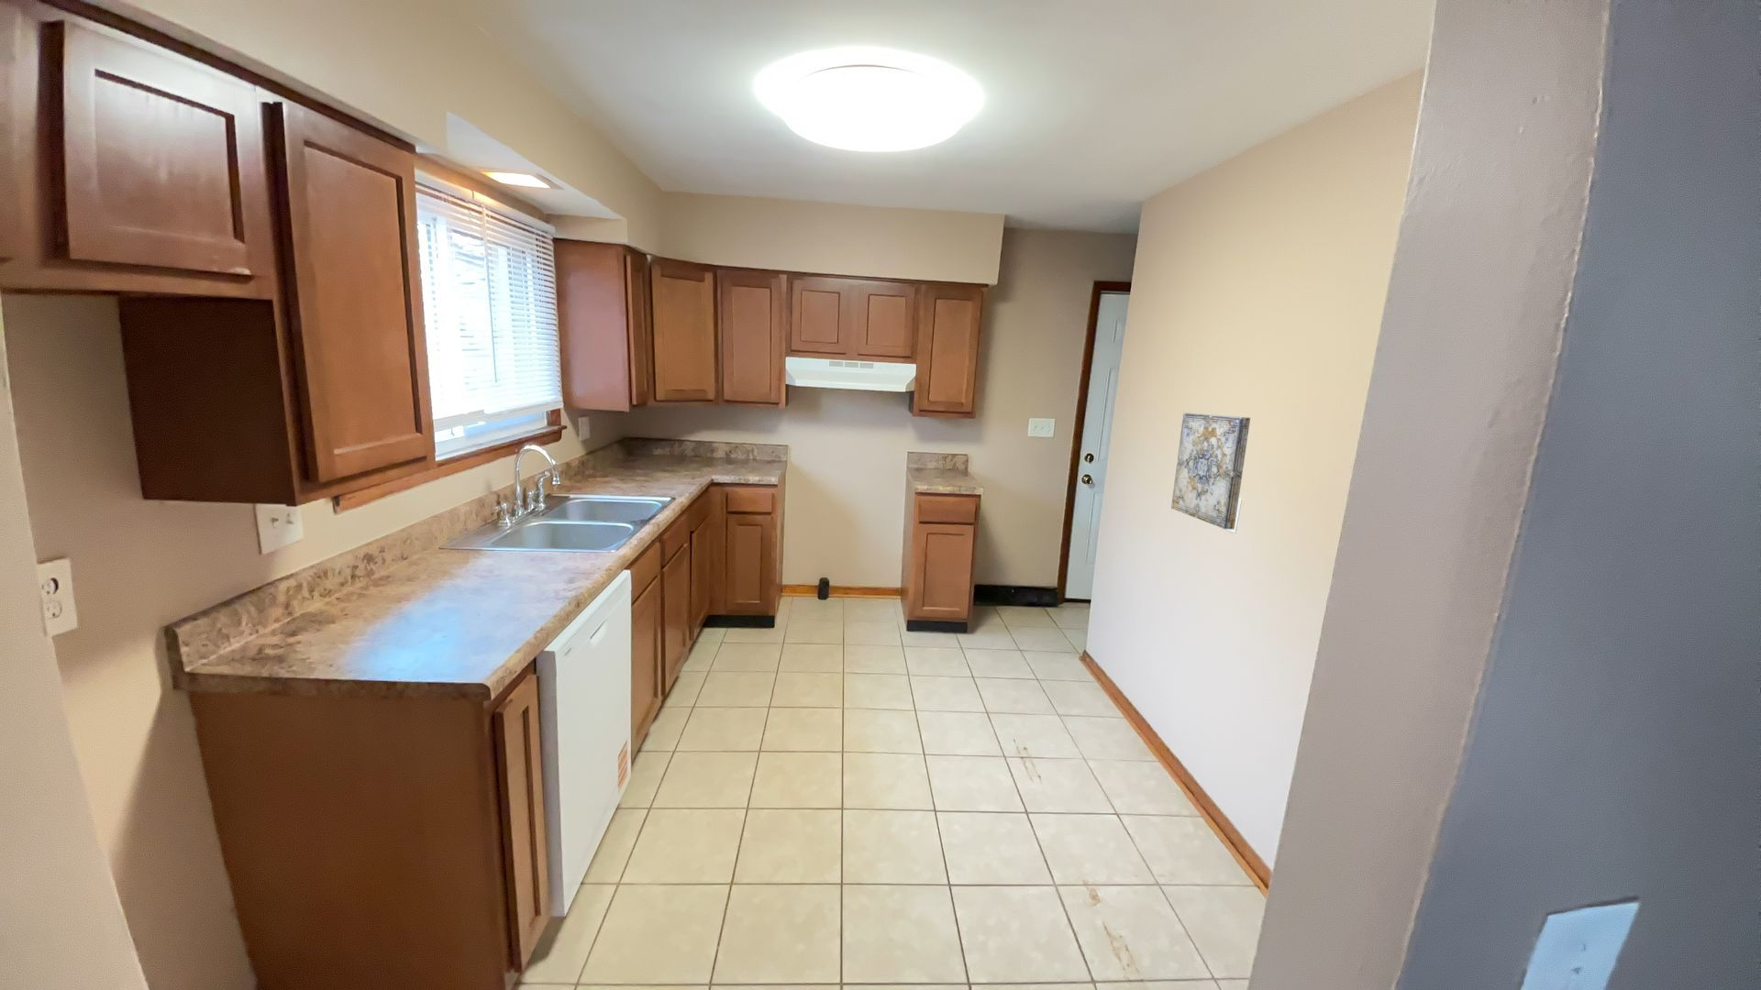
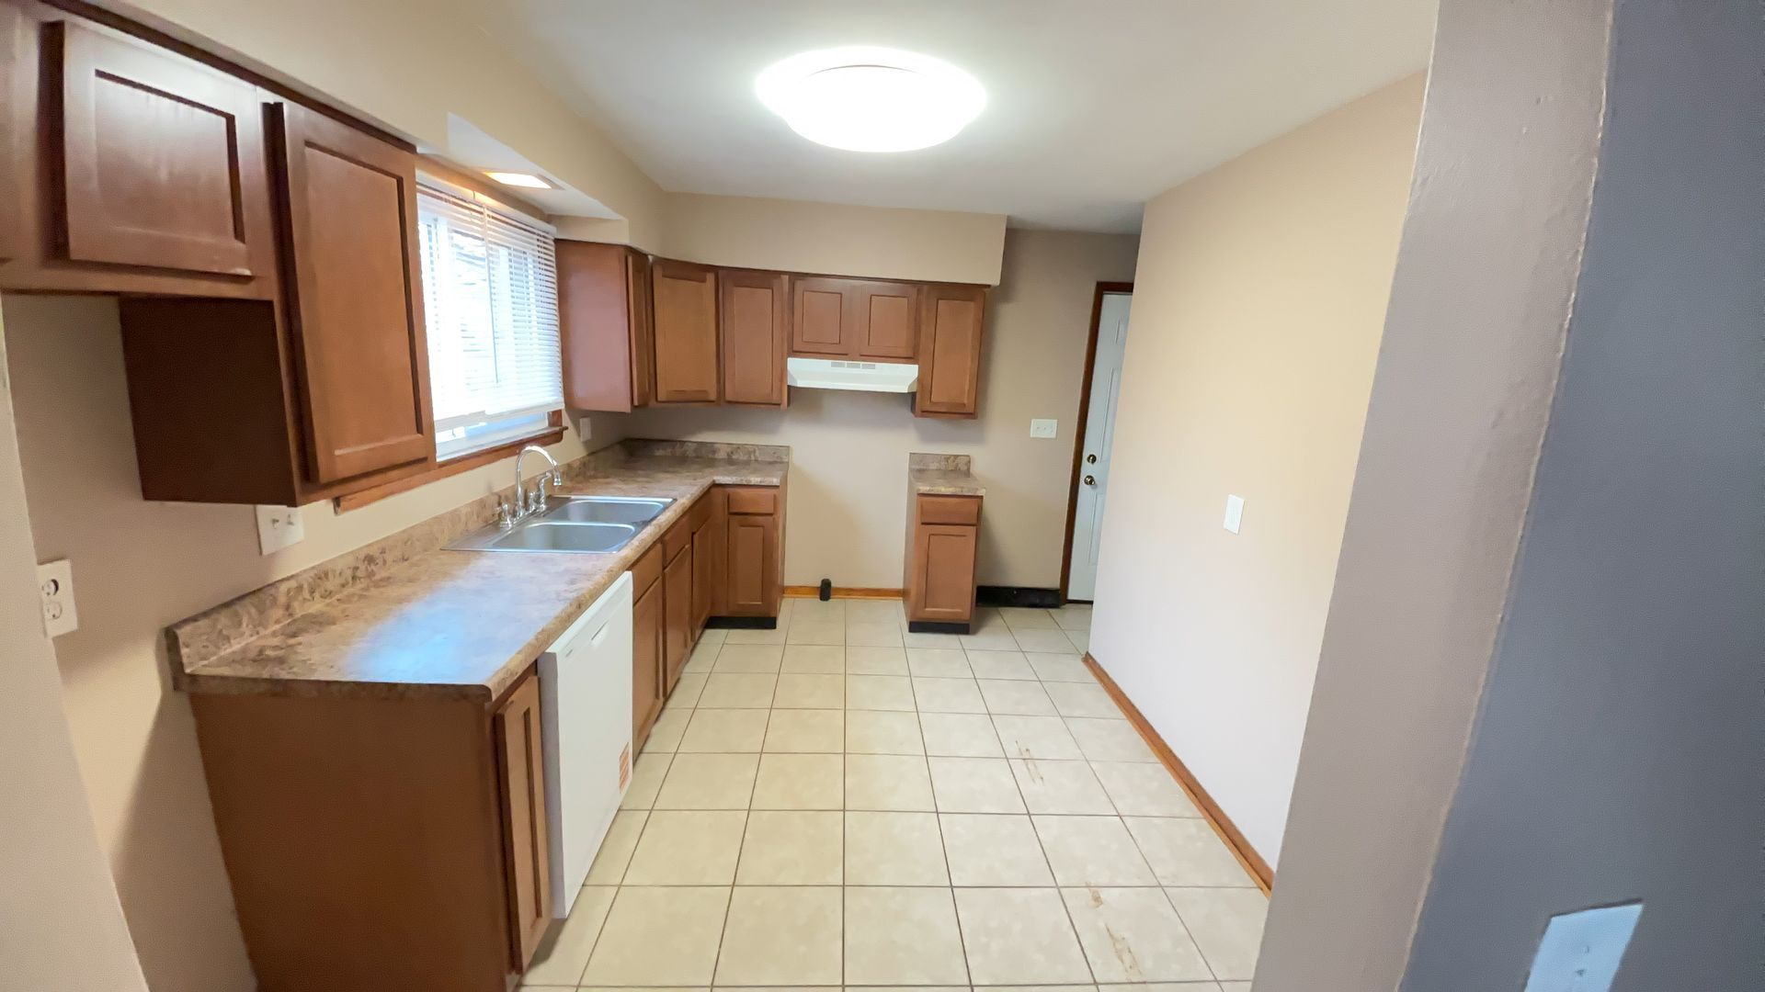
- wall art (1207, 467)
